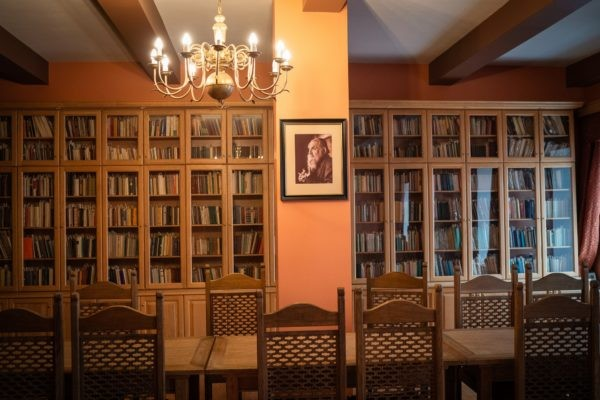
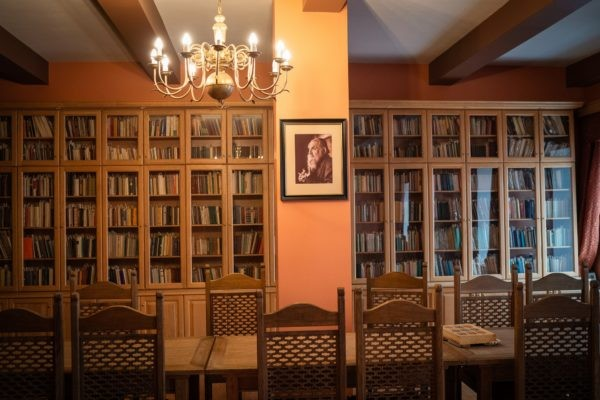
+ book (468, 335)
